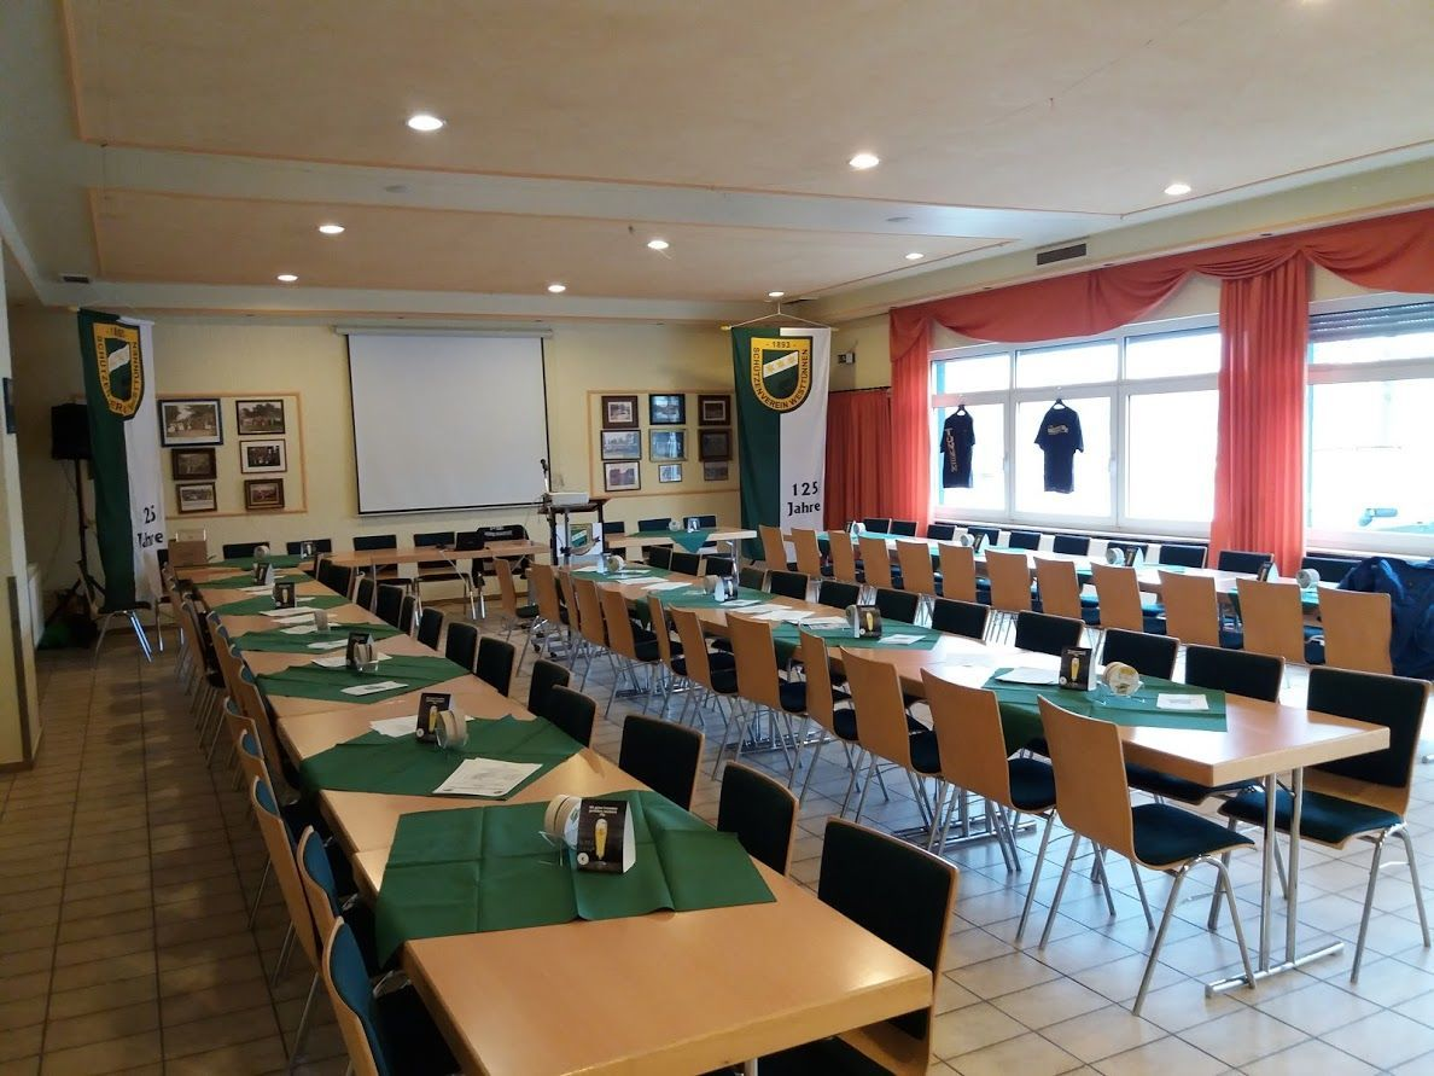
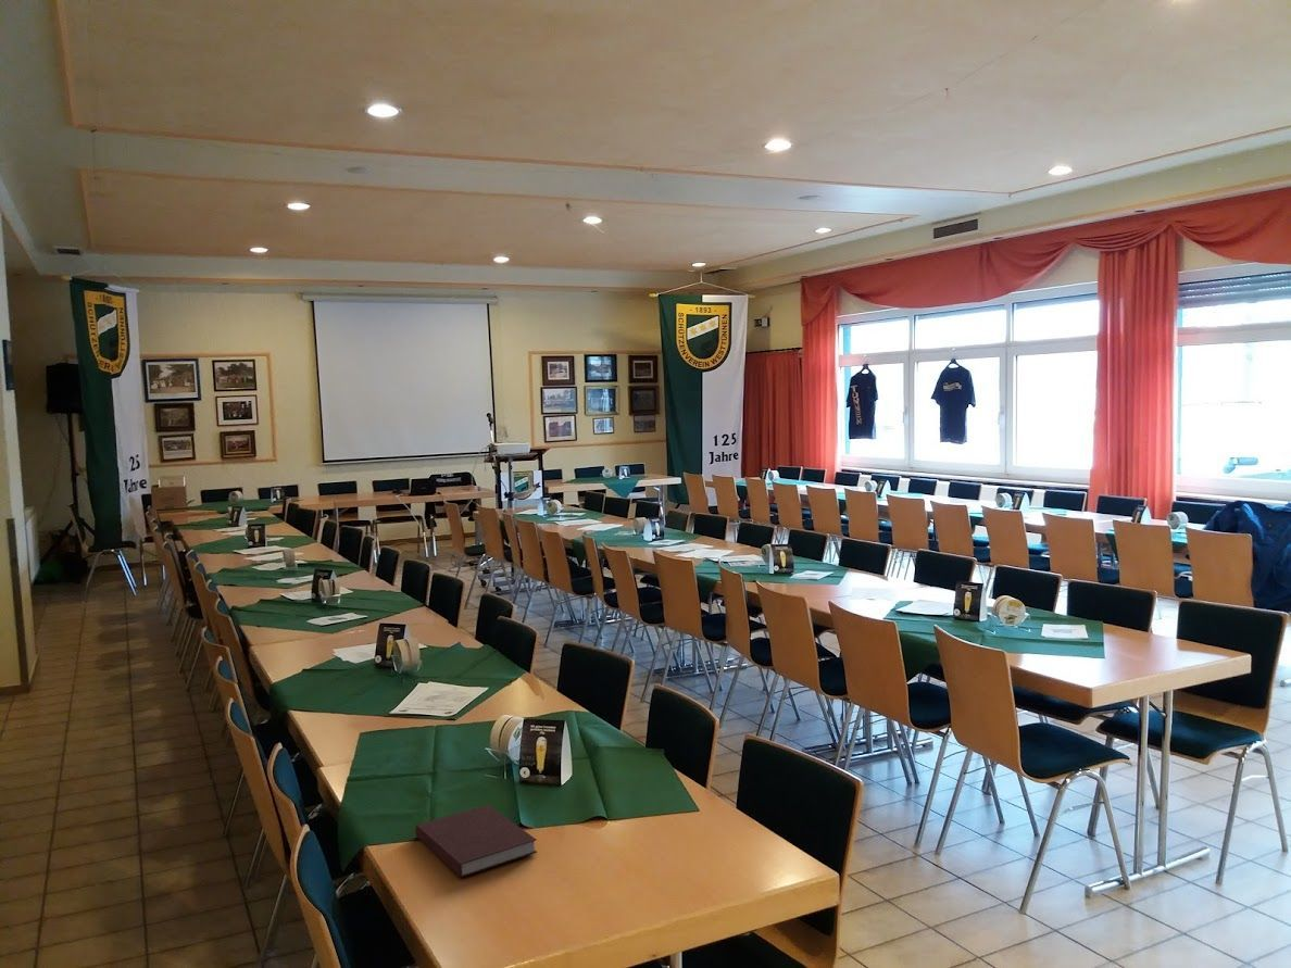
+ notebook (475, 839)
